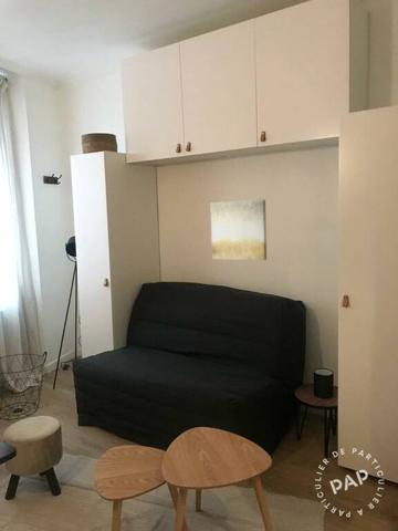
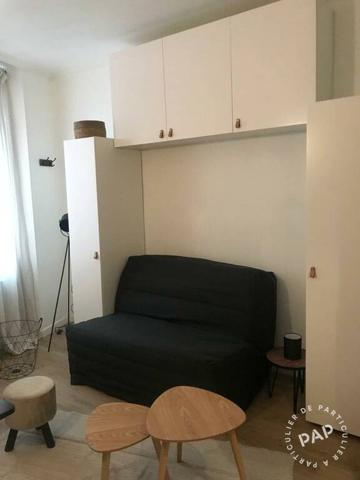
- wall art (238, 230)
